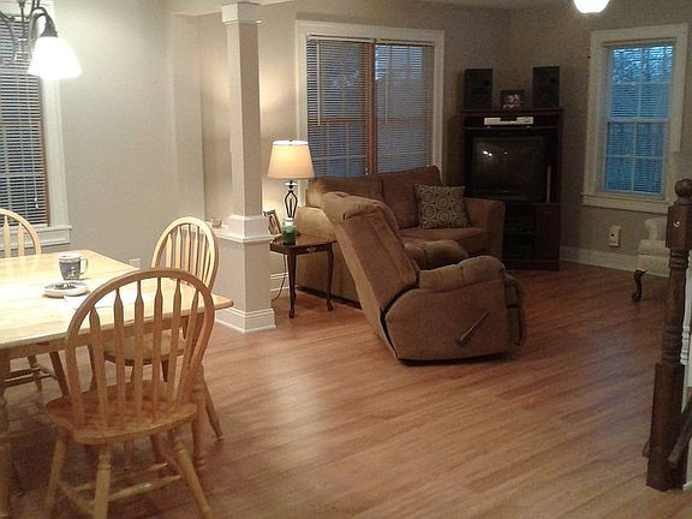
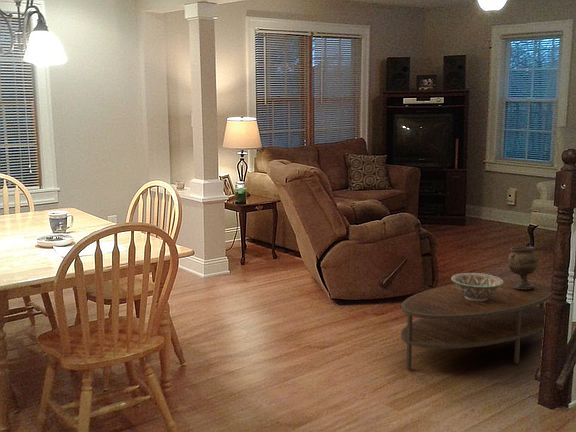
+ coffee table (480, 322)
+ goblet (522, 267)
+ decorative bowl (476, 288)
